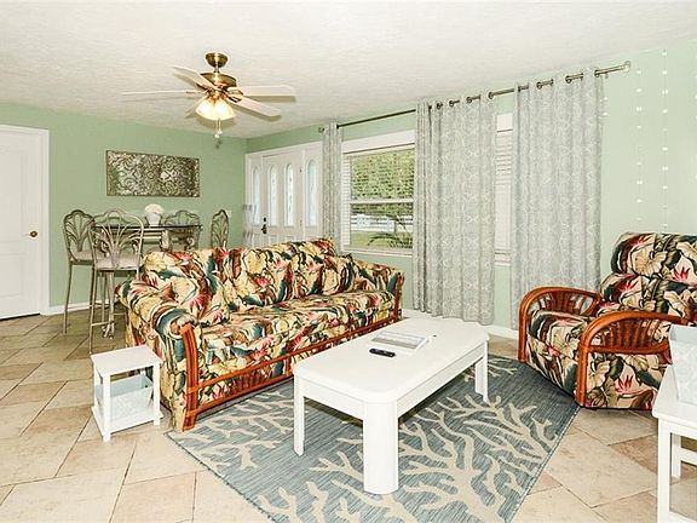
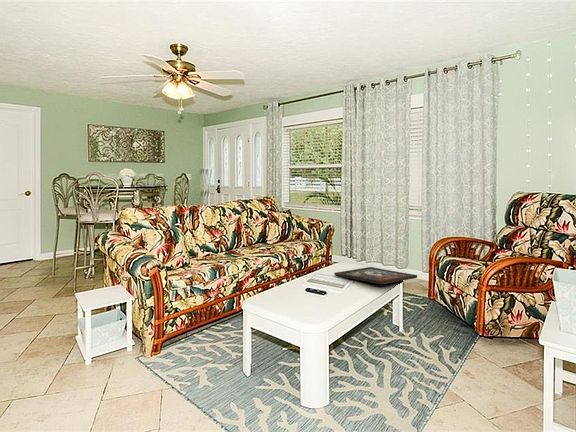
+ religious icon (374, 275)
